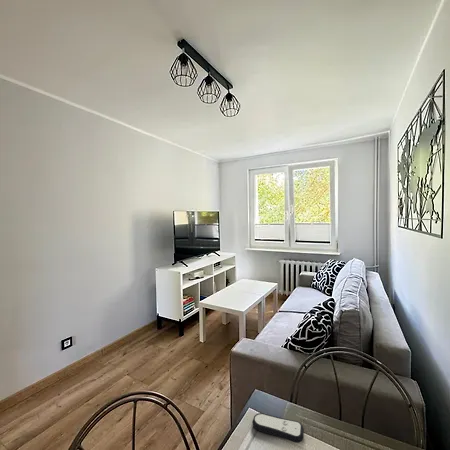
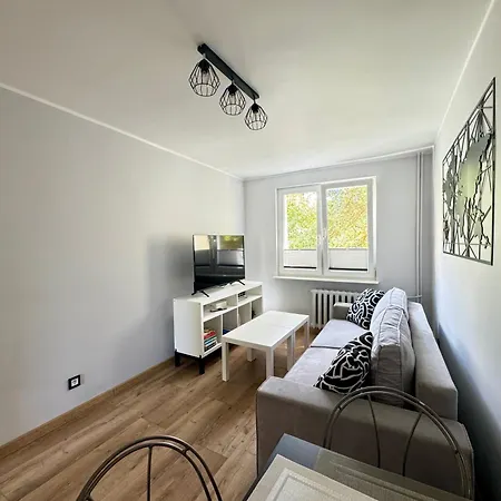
- remote control (277, 426)
